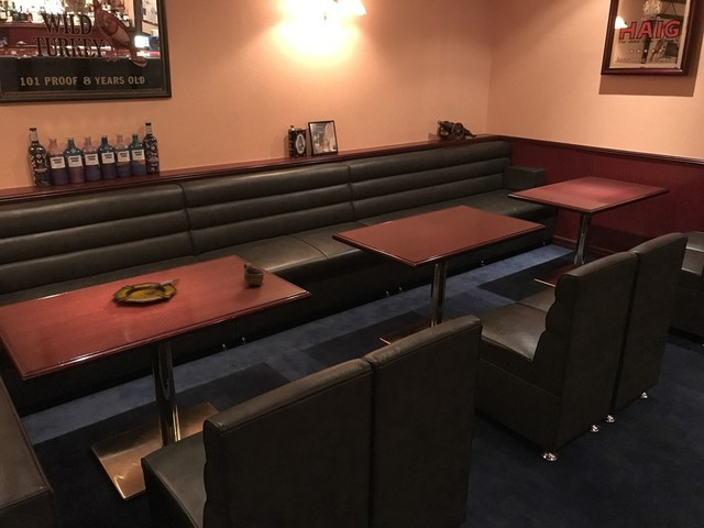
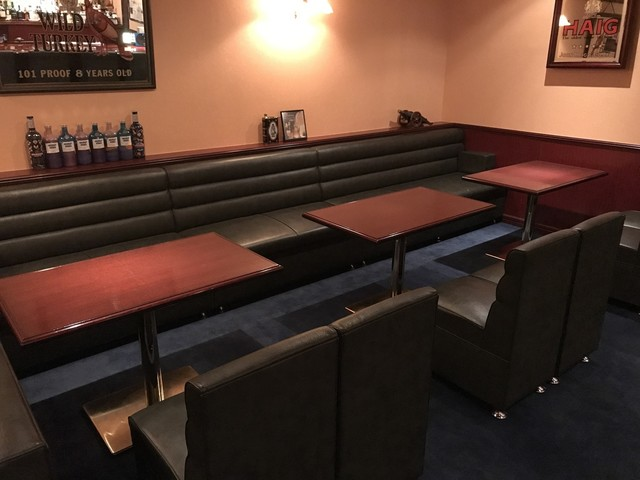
- cup (254, 274)
- ashtray (151, 290)
